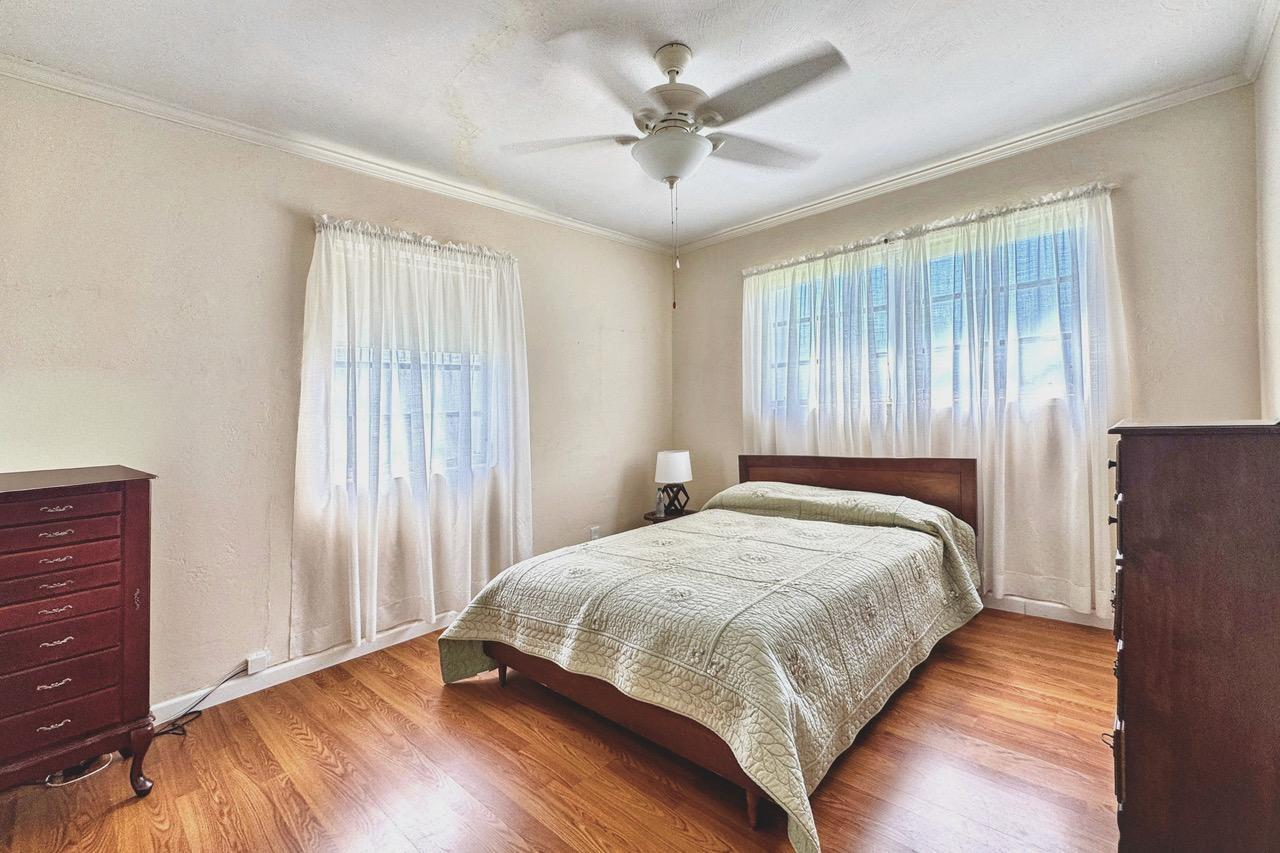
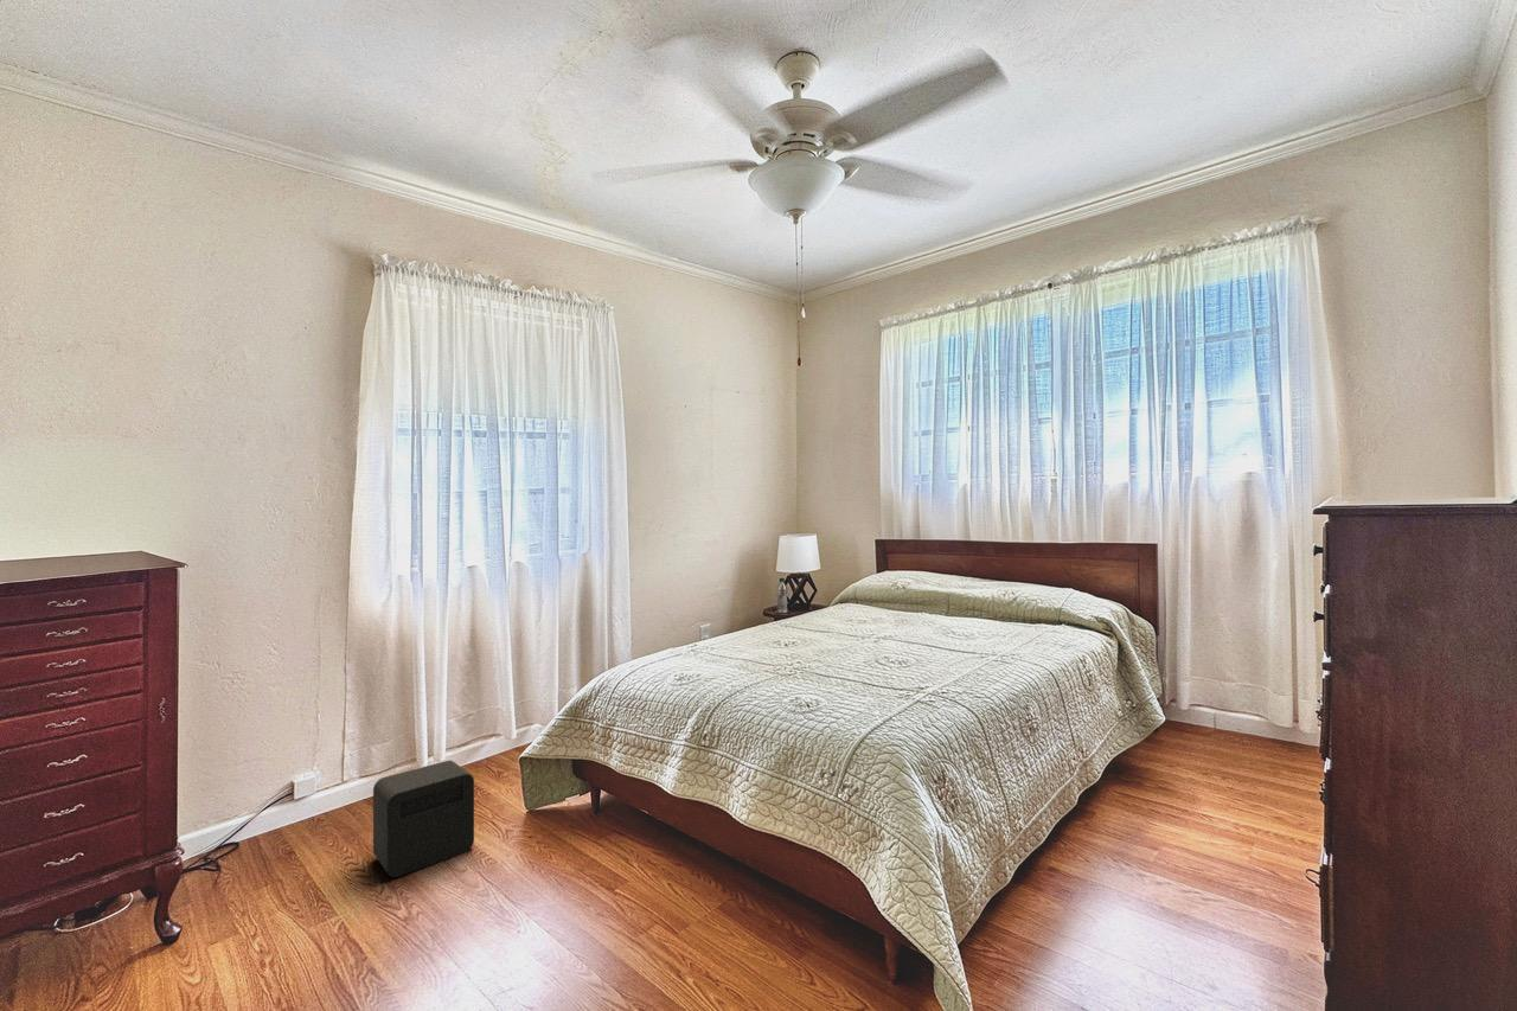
+ air purifier (423, 813)
